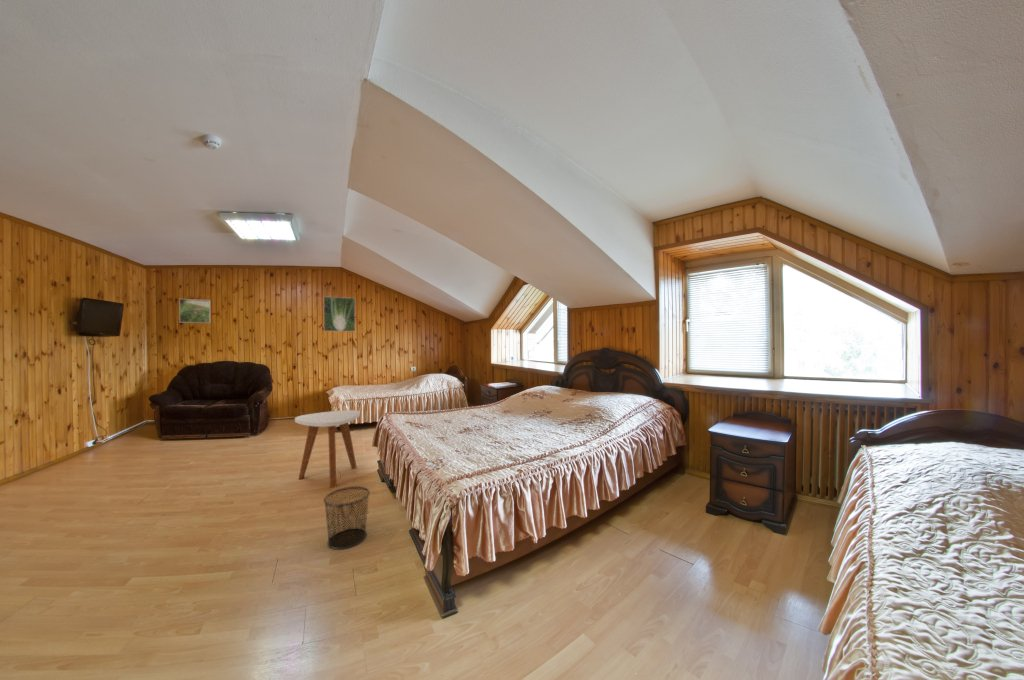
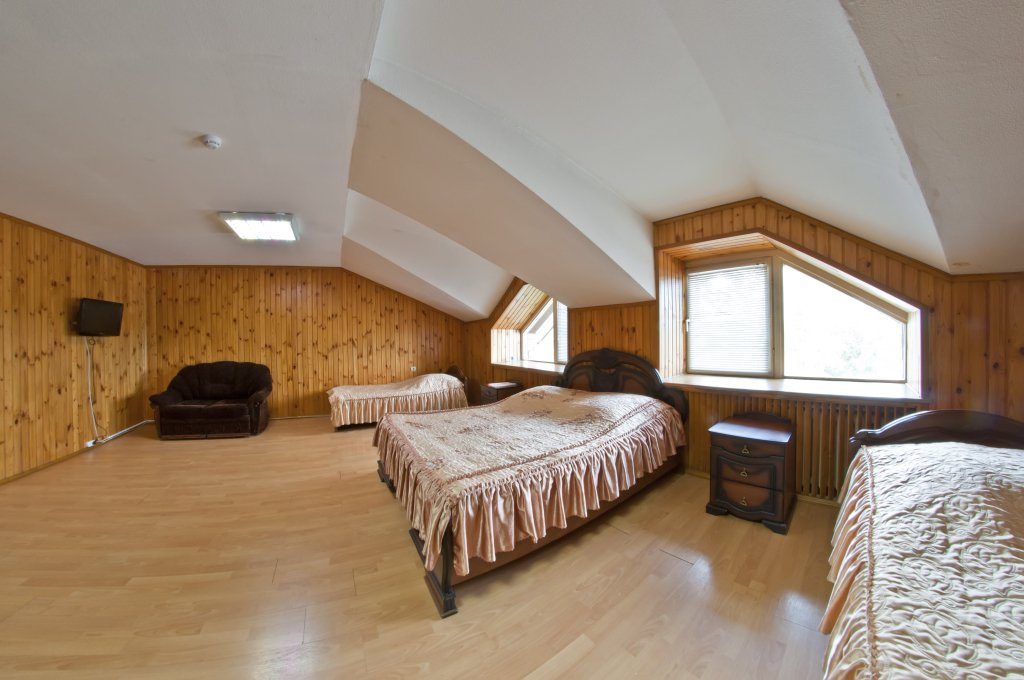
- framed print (195, 311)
- side table (329, 446)
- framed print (339, 314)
- waste bin (347, 517)
